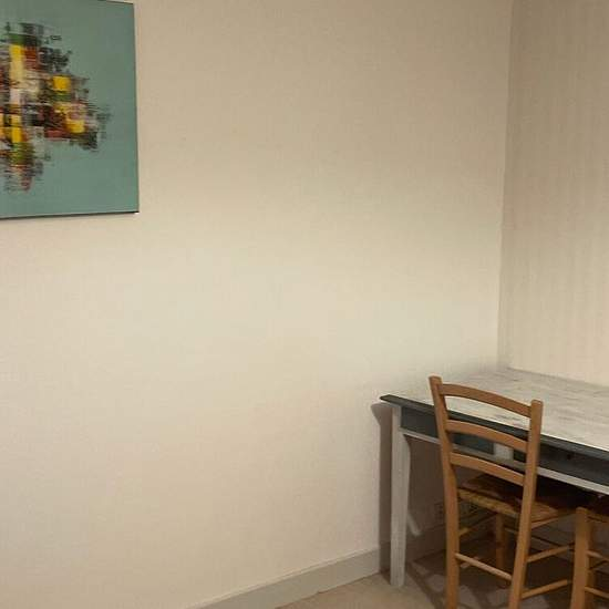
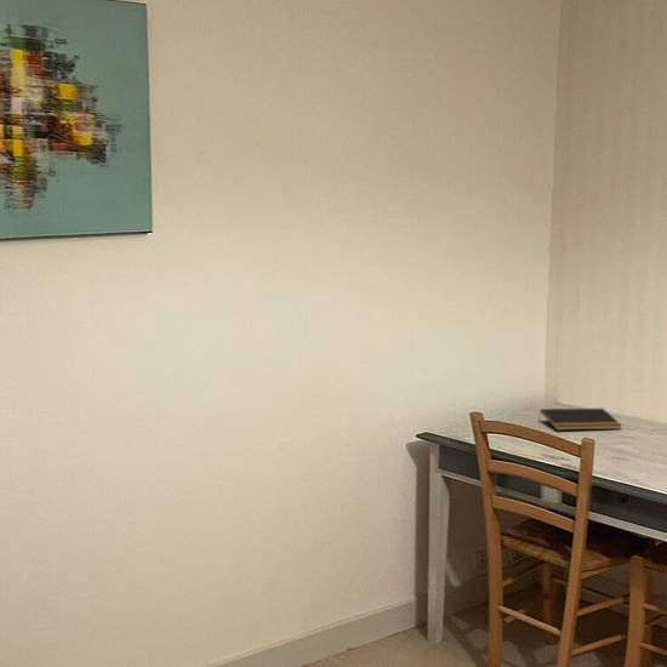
+ notepad (580, 418)
